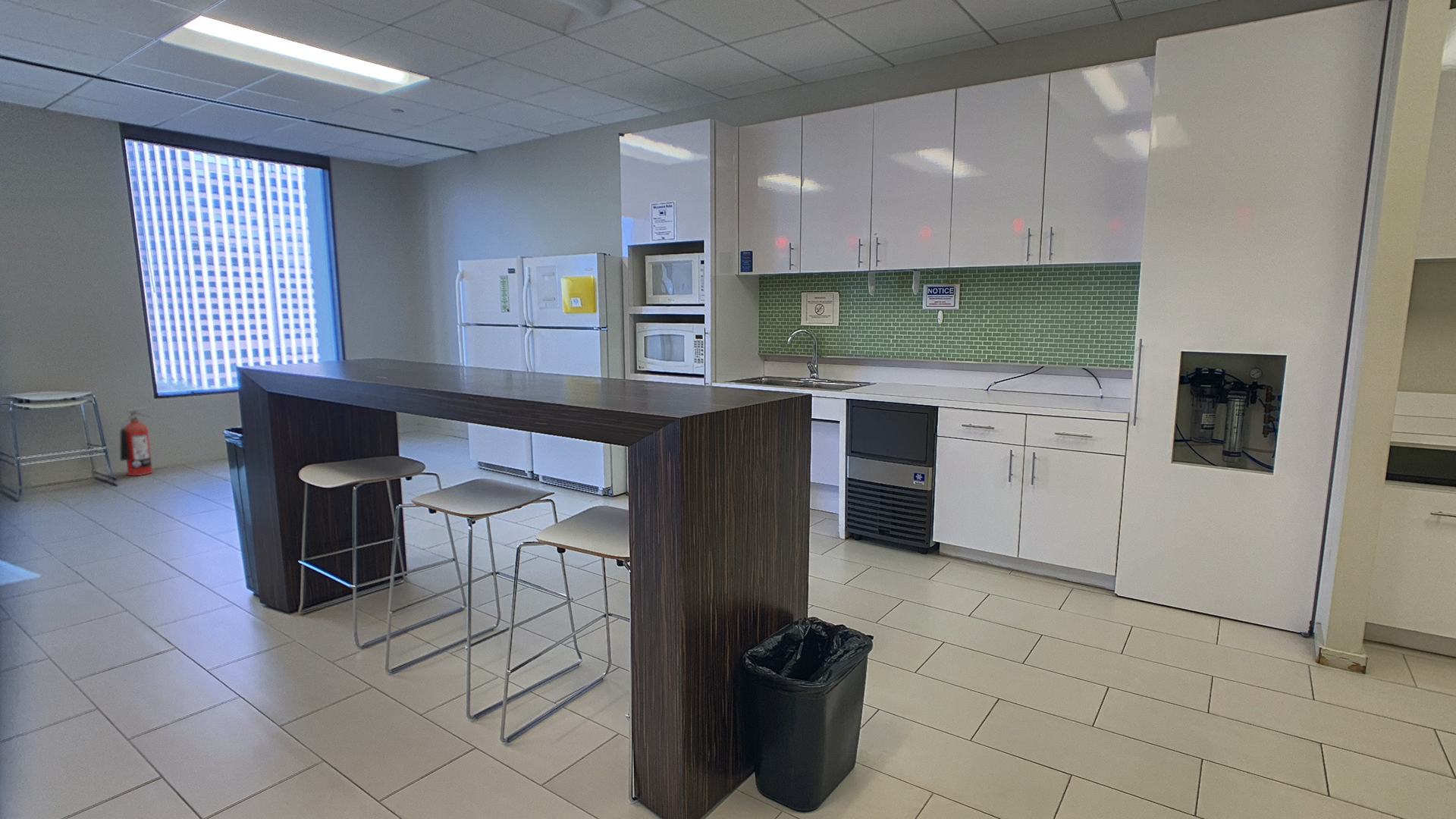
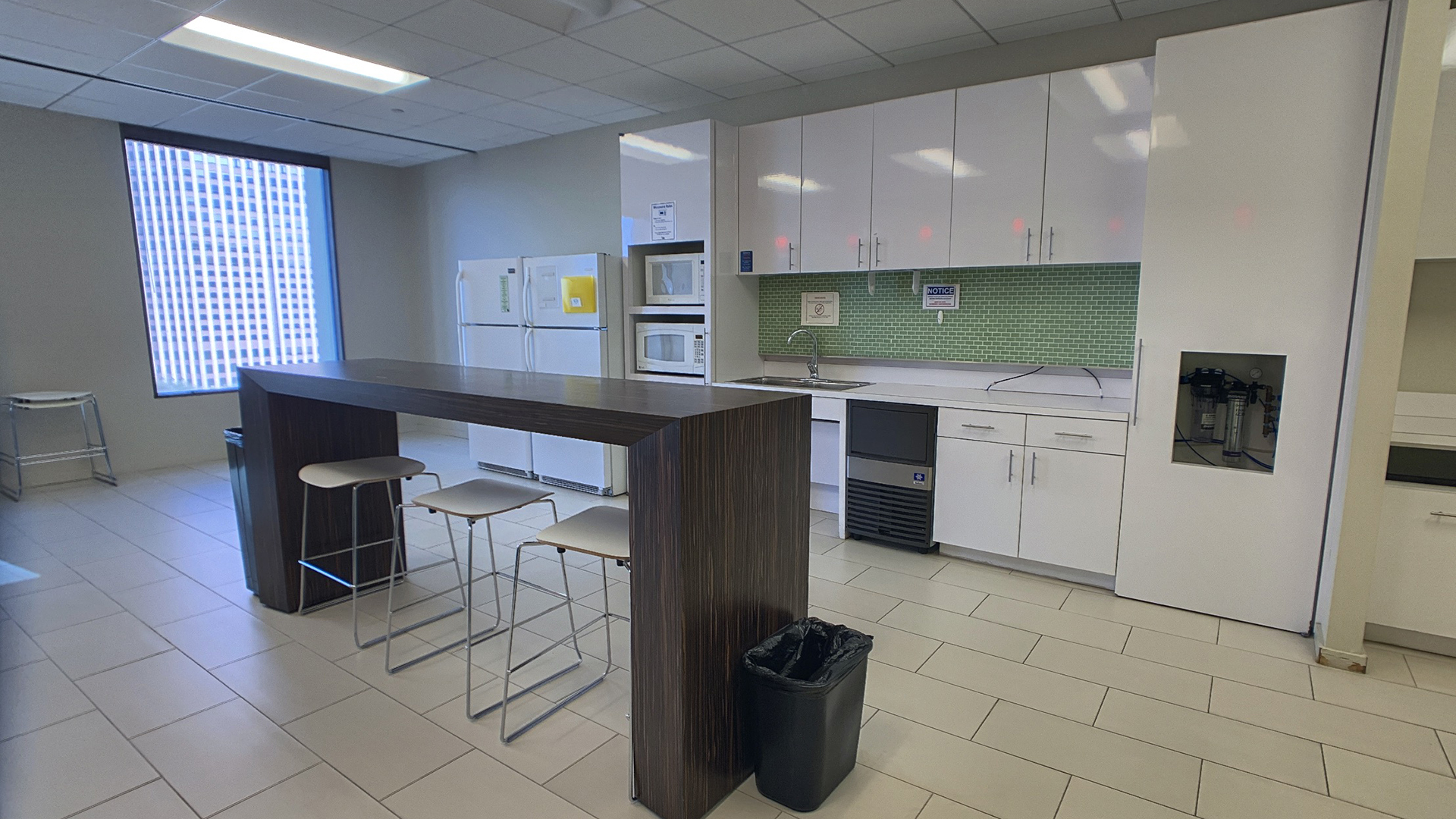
- fire extinguisher (135, 441)
